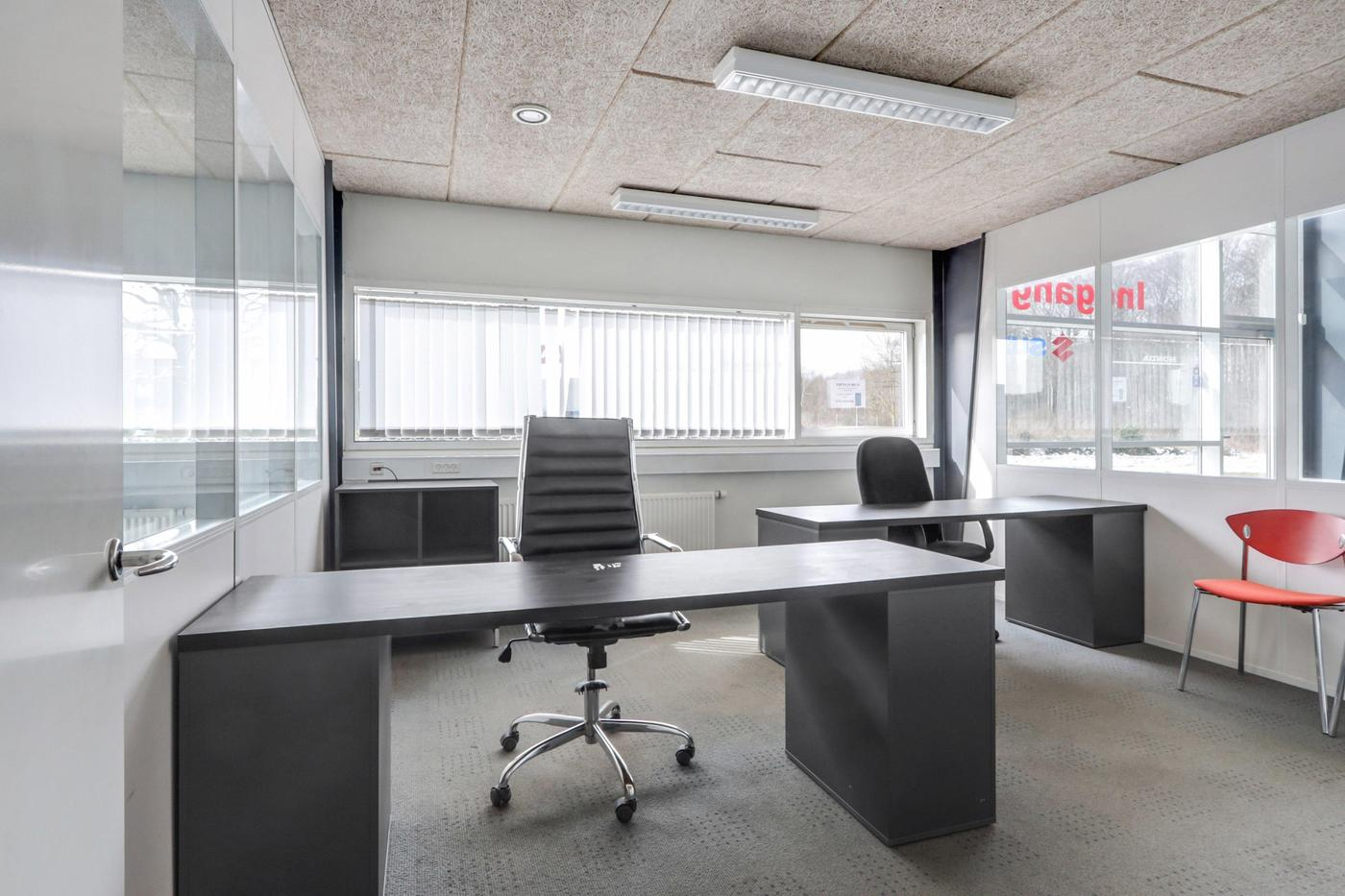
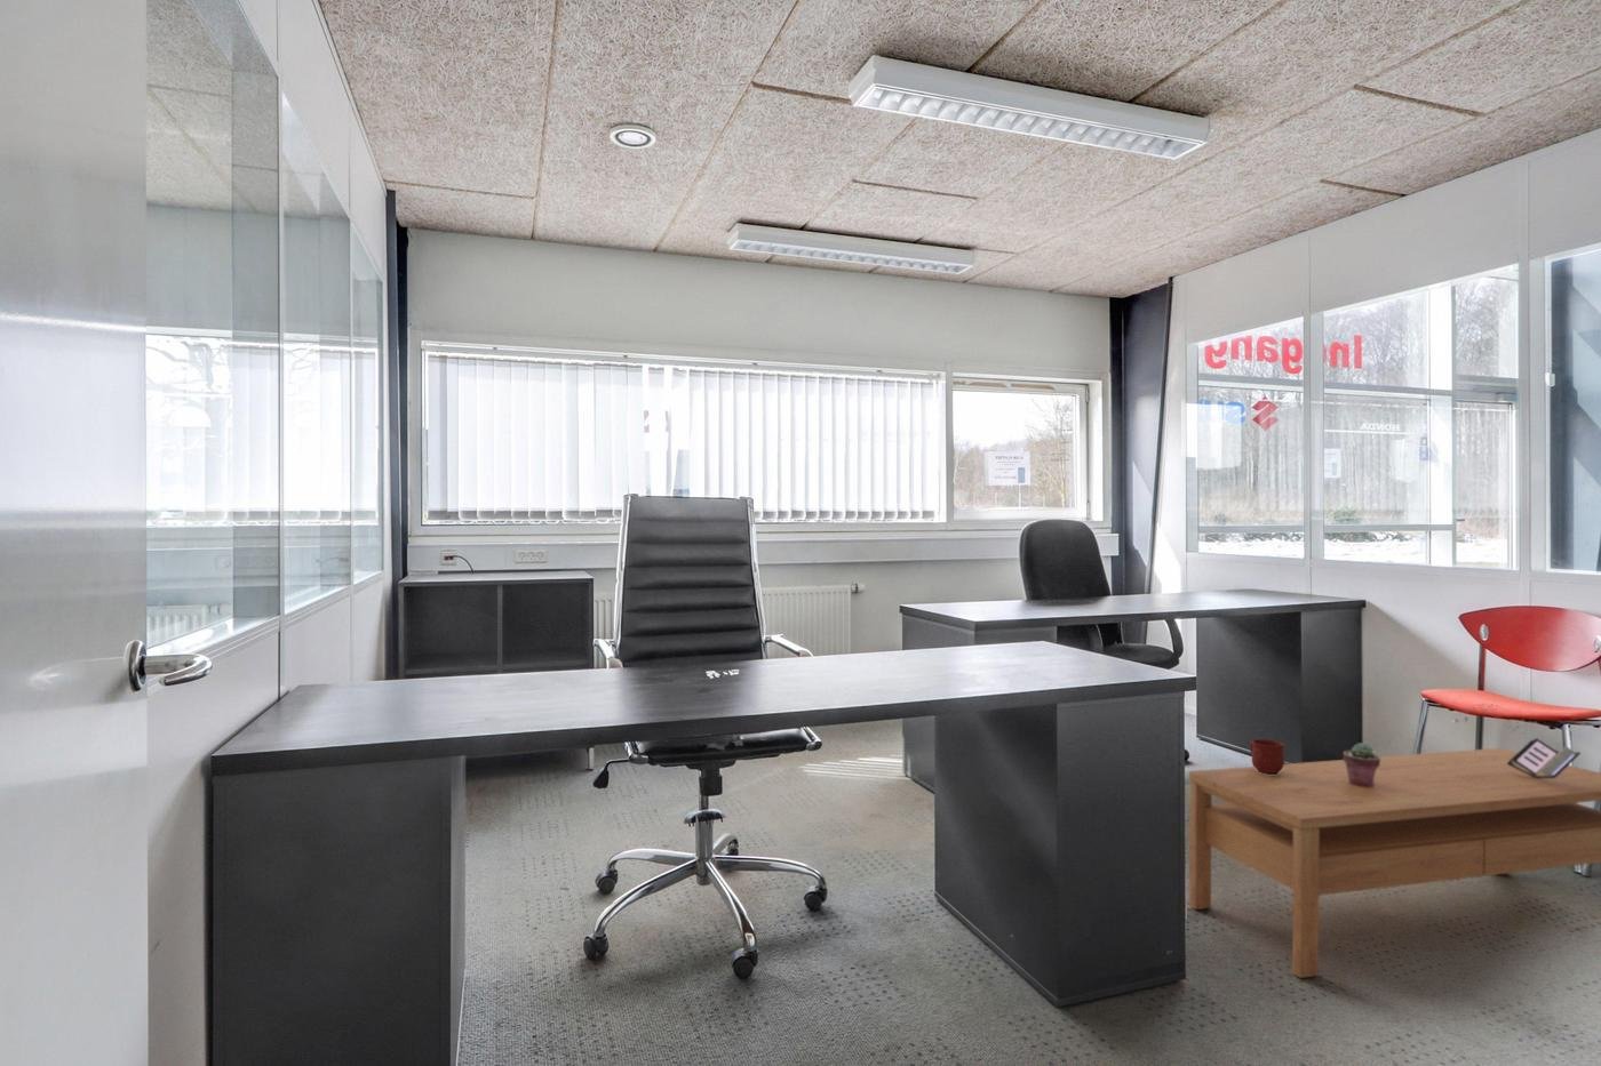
+ booklet (1507, 732)
+ coffee table (1413, 848)
+ mug (1264, 755)
+ potted succulent (1361, 763)
